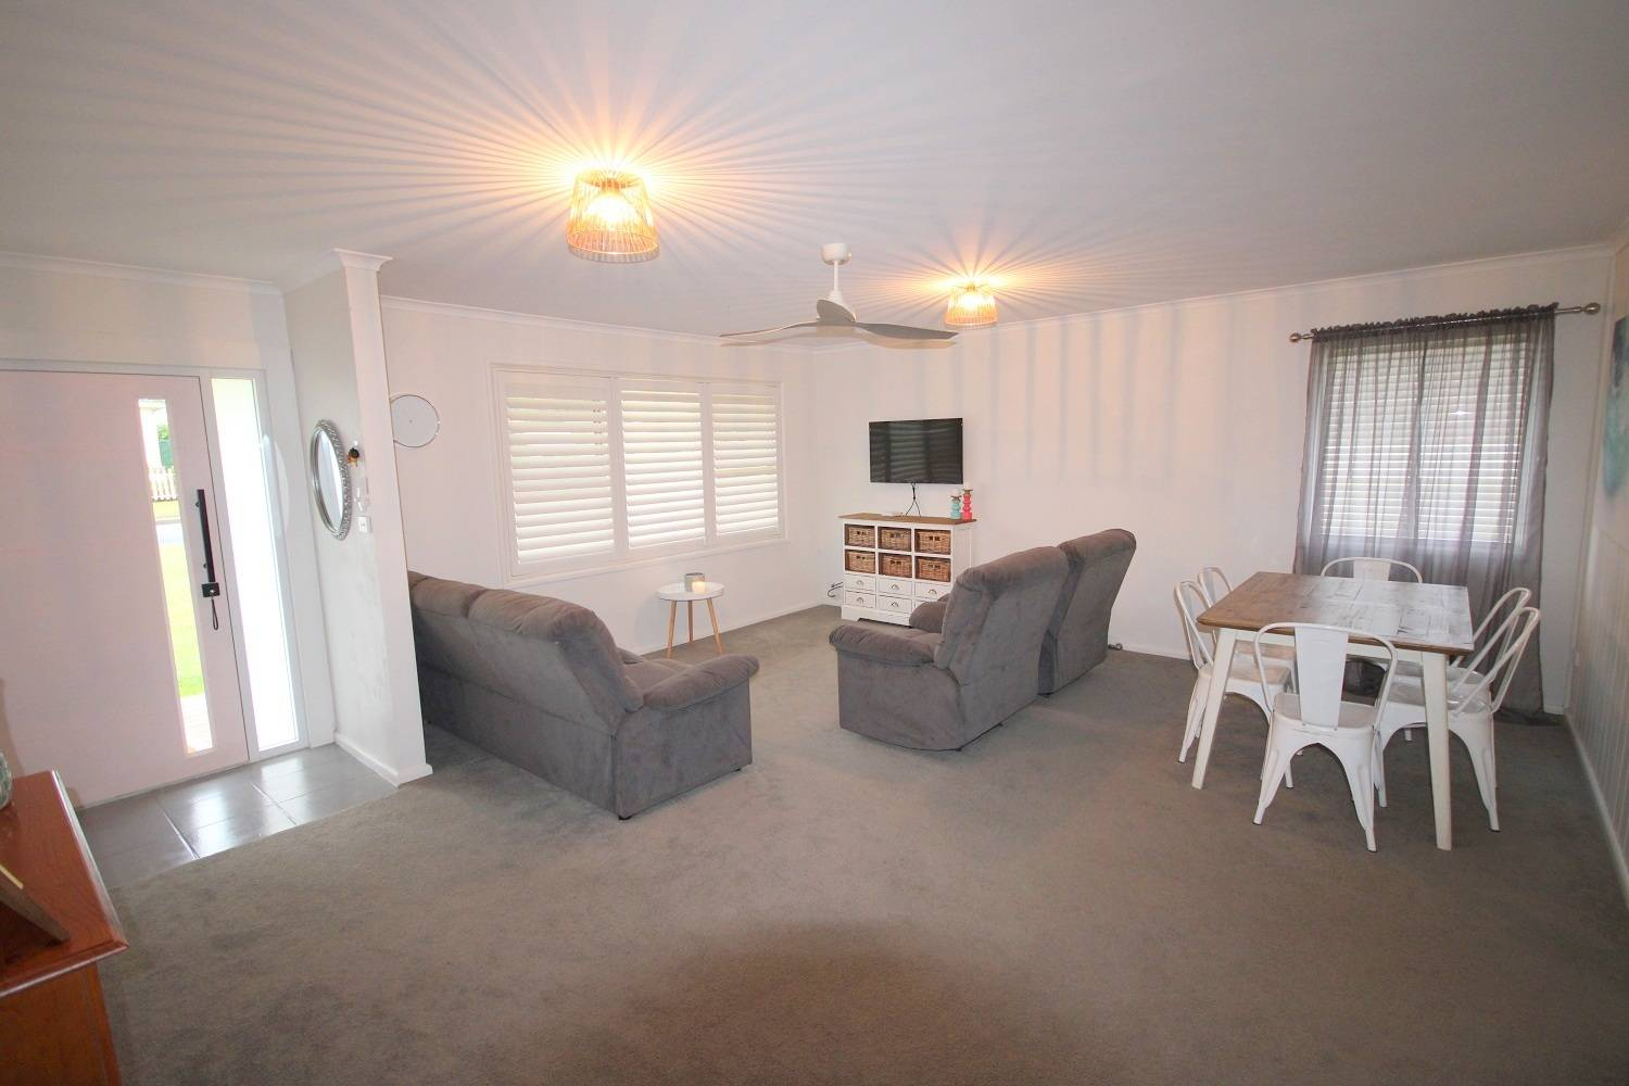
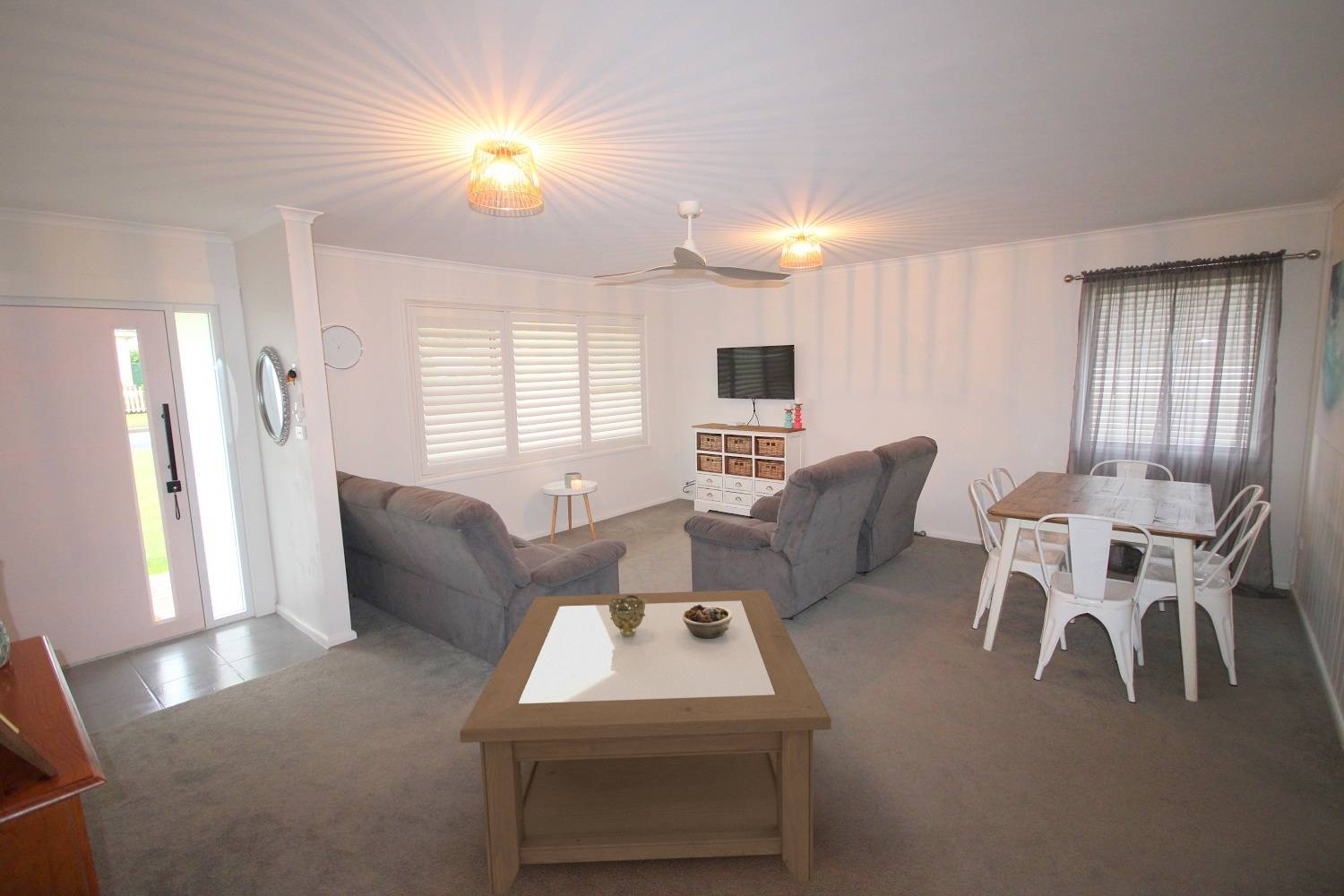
+ succulent planter (707, 618)
+ decorative bowl (627, 616)
+ coffee table (651, 712)
